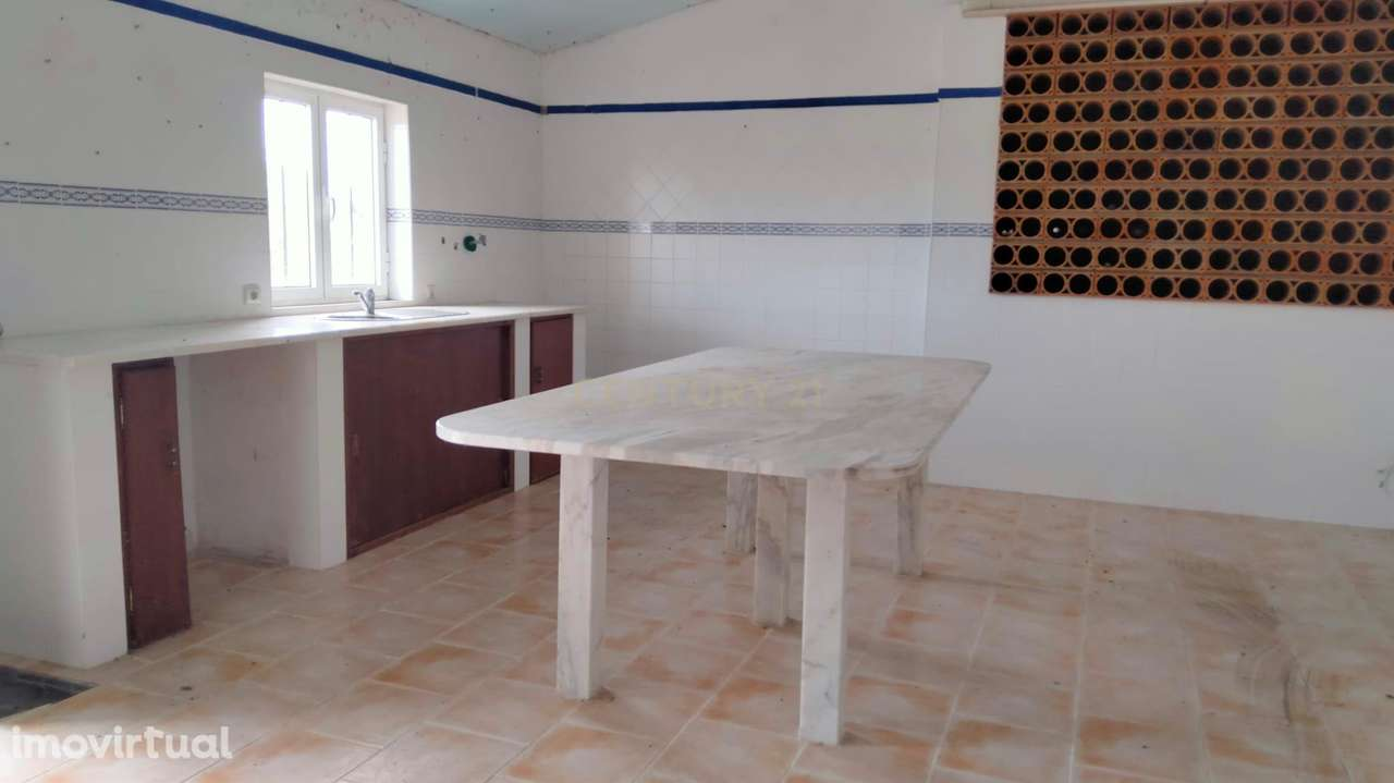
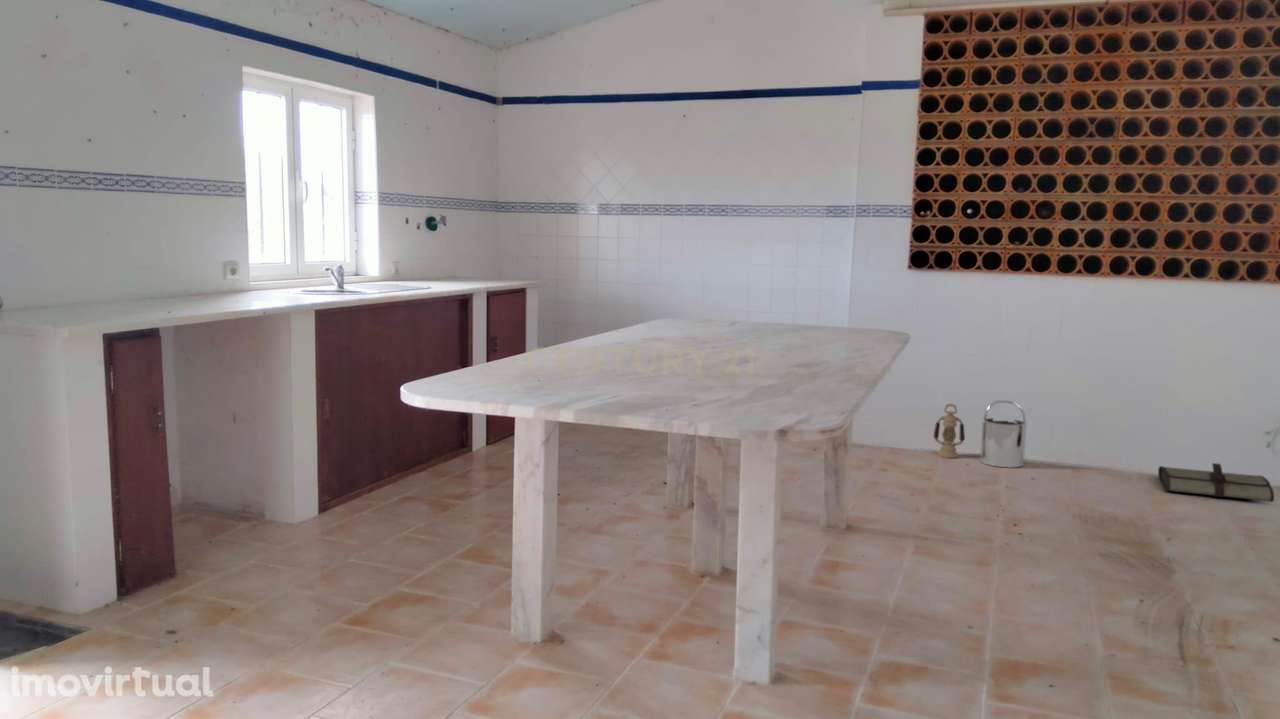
+ tool roll (1213, 476)
+ bucket (1003, 431)
+ lantern (949, 430)
